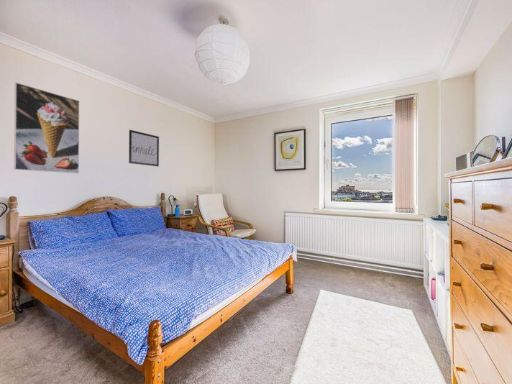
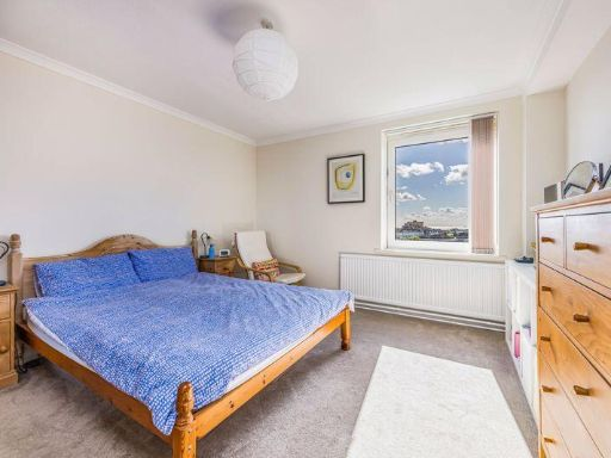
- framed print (49, 132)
- wall art (144, 149)
